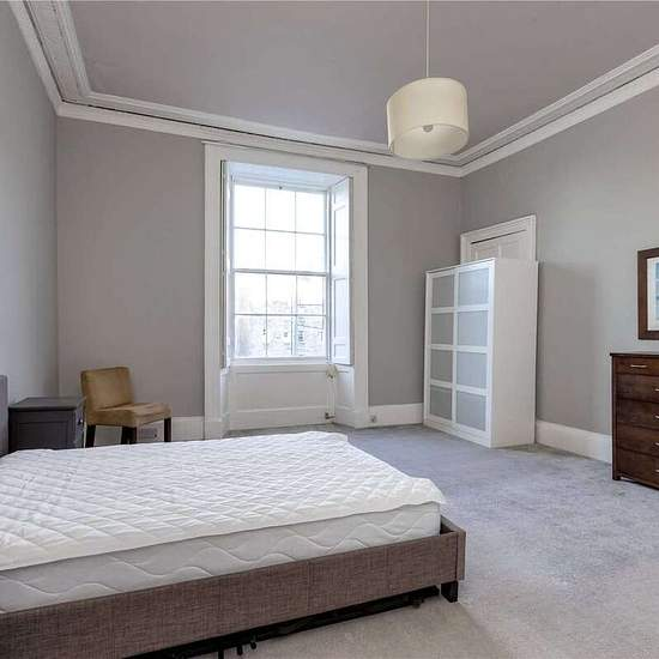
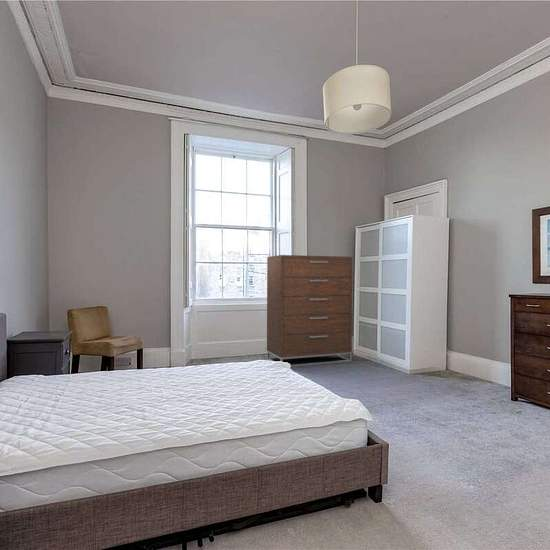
+ dresser (309, 308)
